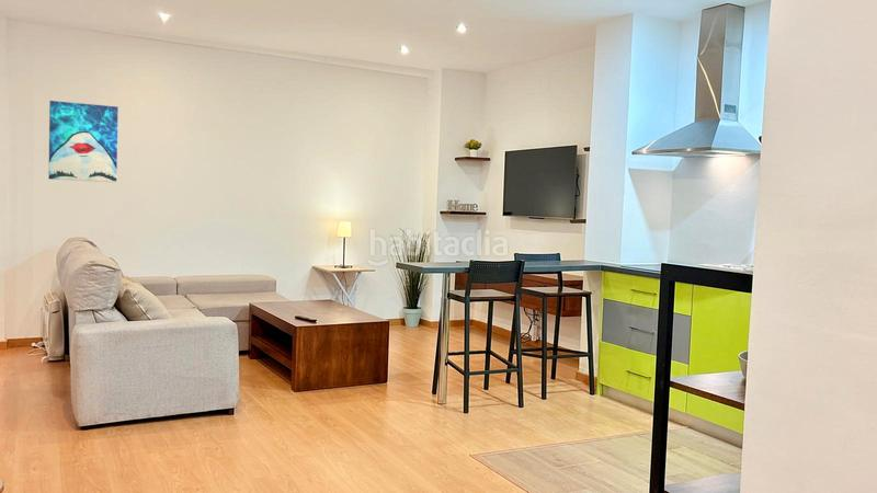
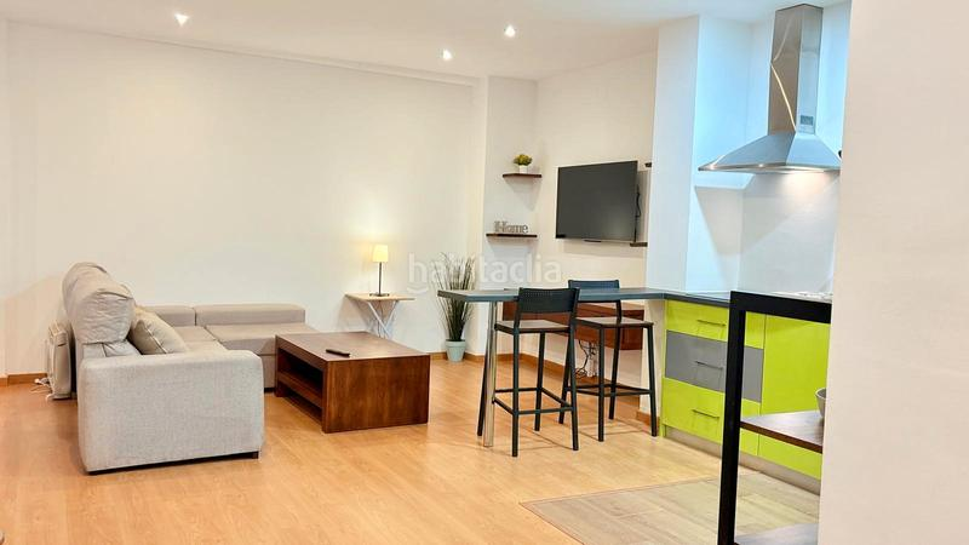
- wall art (83, 141)
